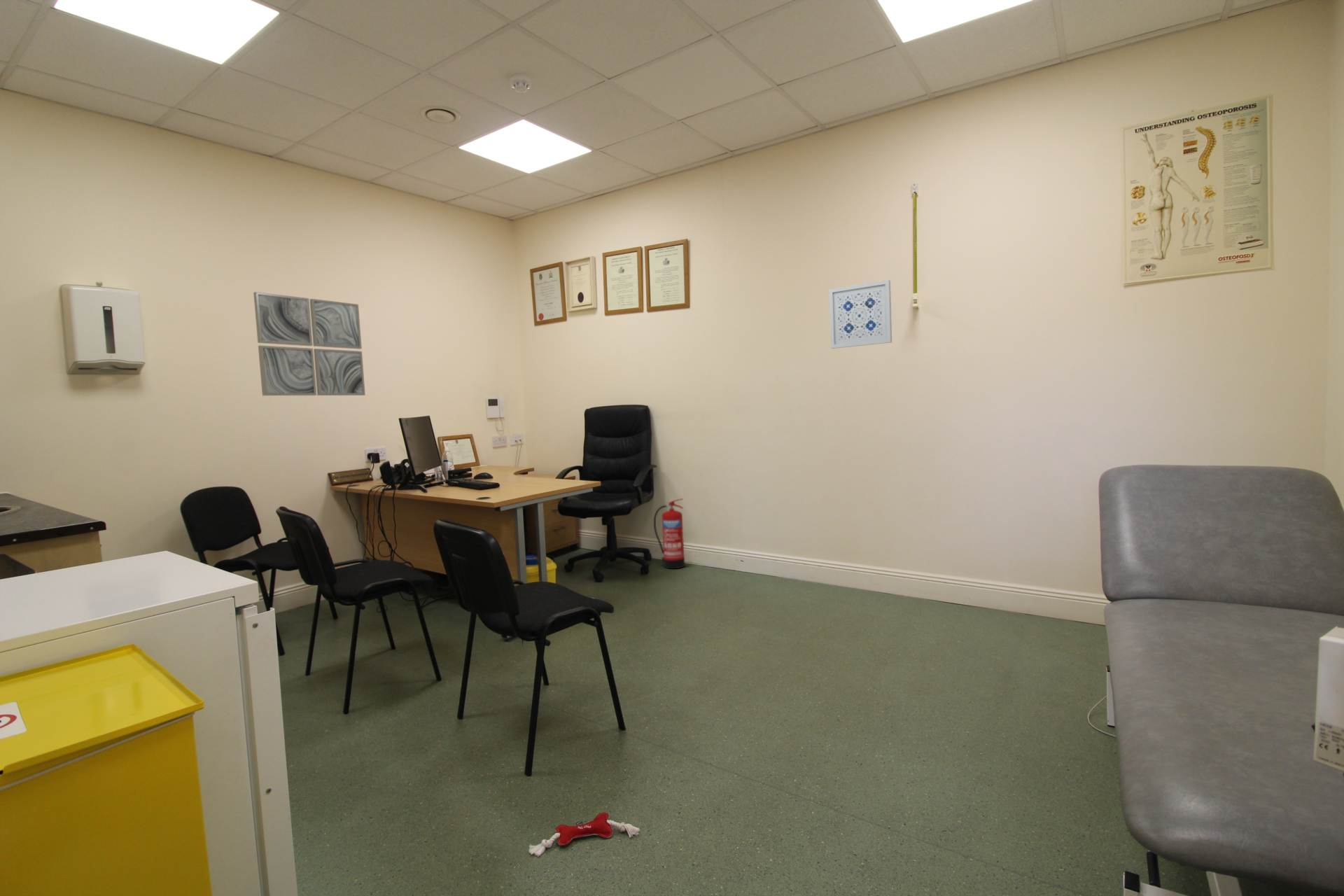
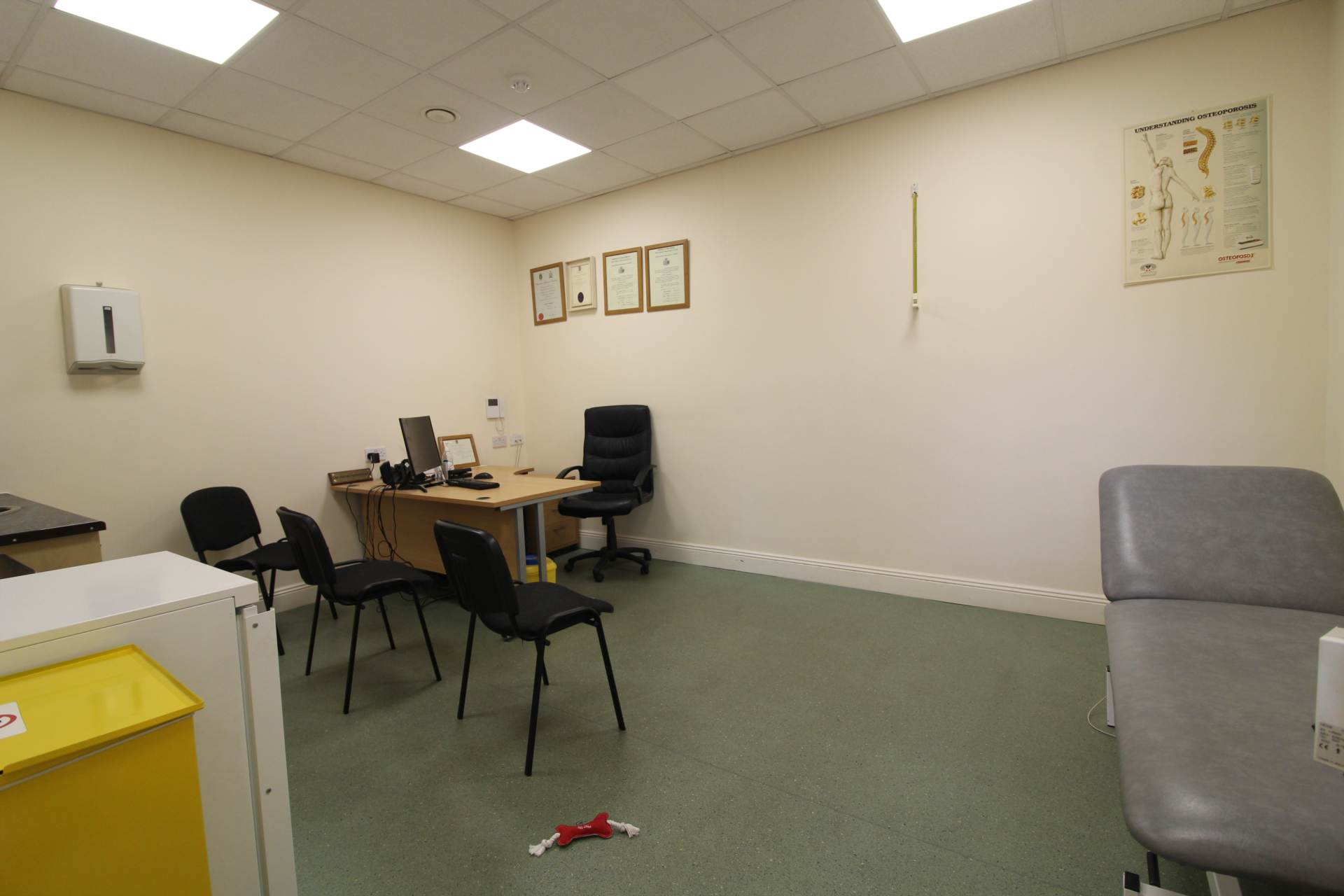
- wall art (314, 346)
- fire extinguisher (668, 531)
- wall art (860, 315)
